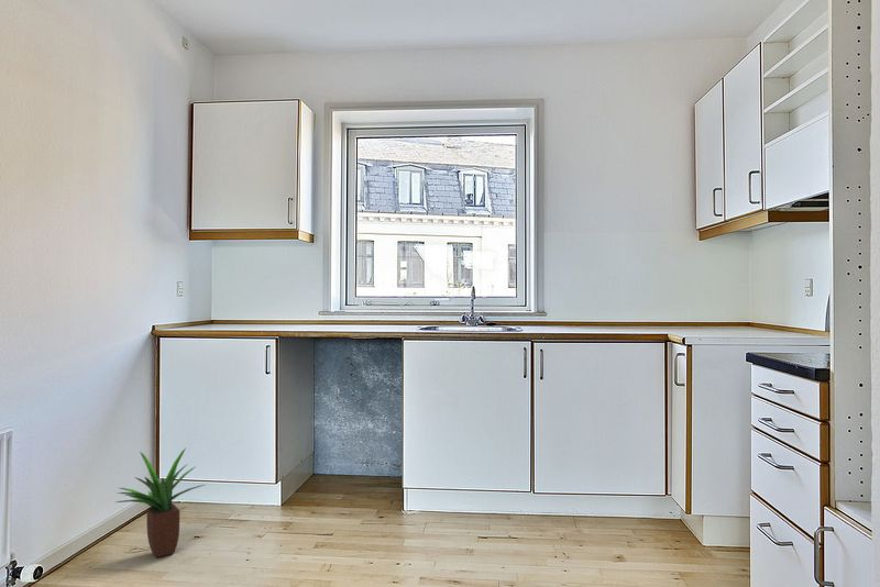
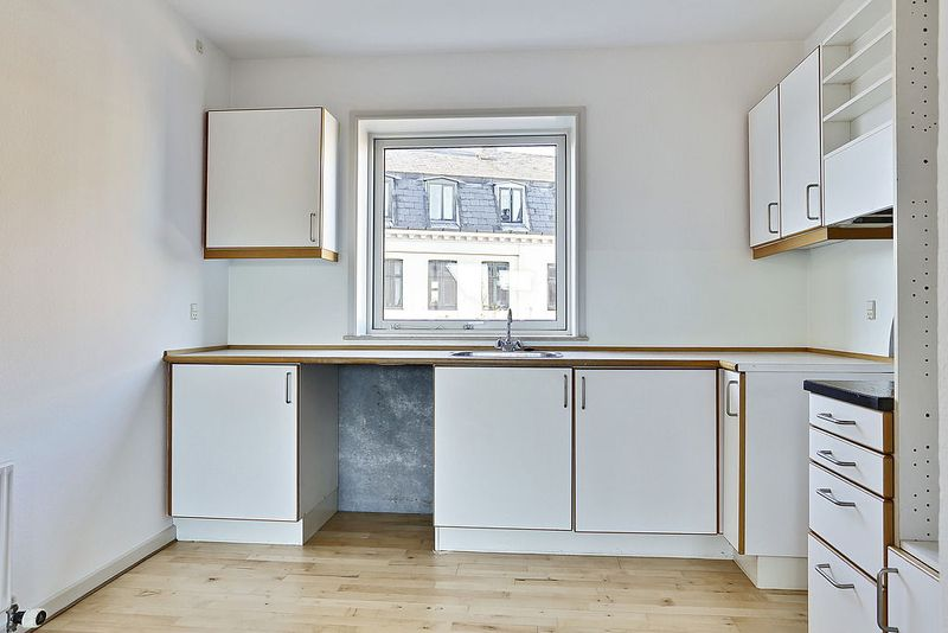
- potted plant (155, 502)
